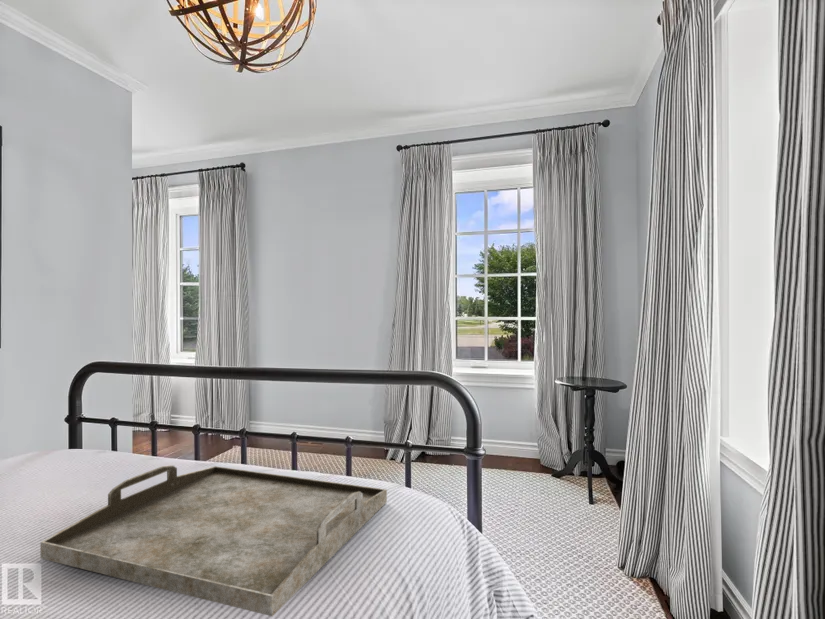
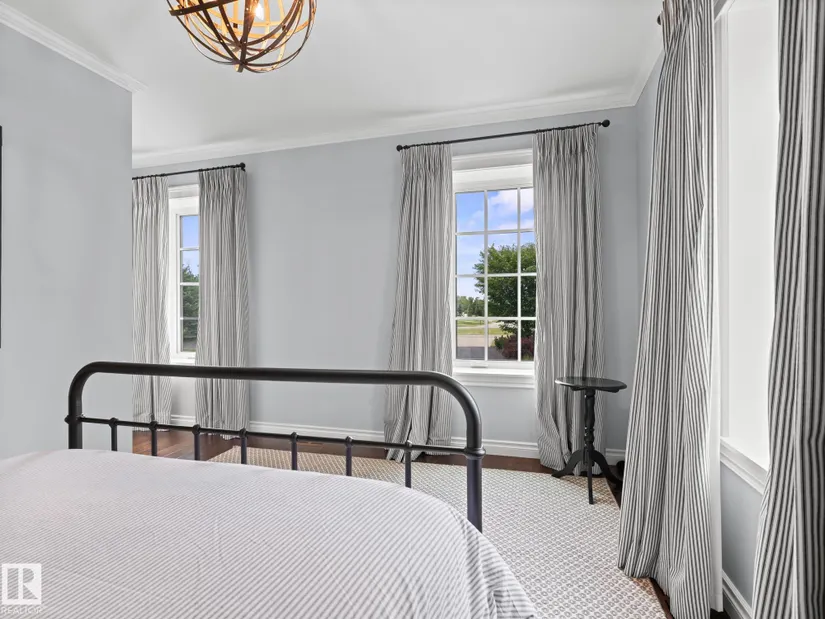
- serving tray (235, 506)
